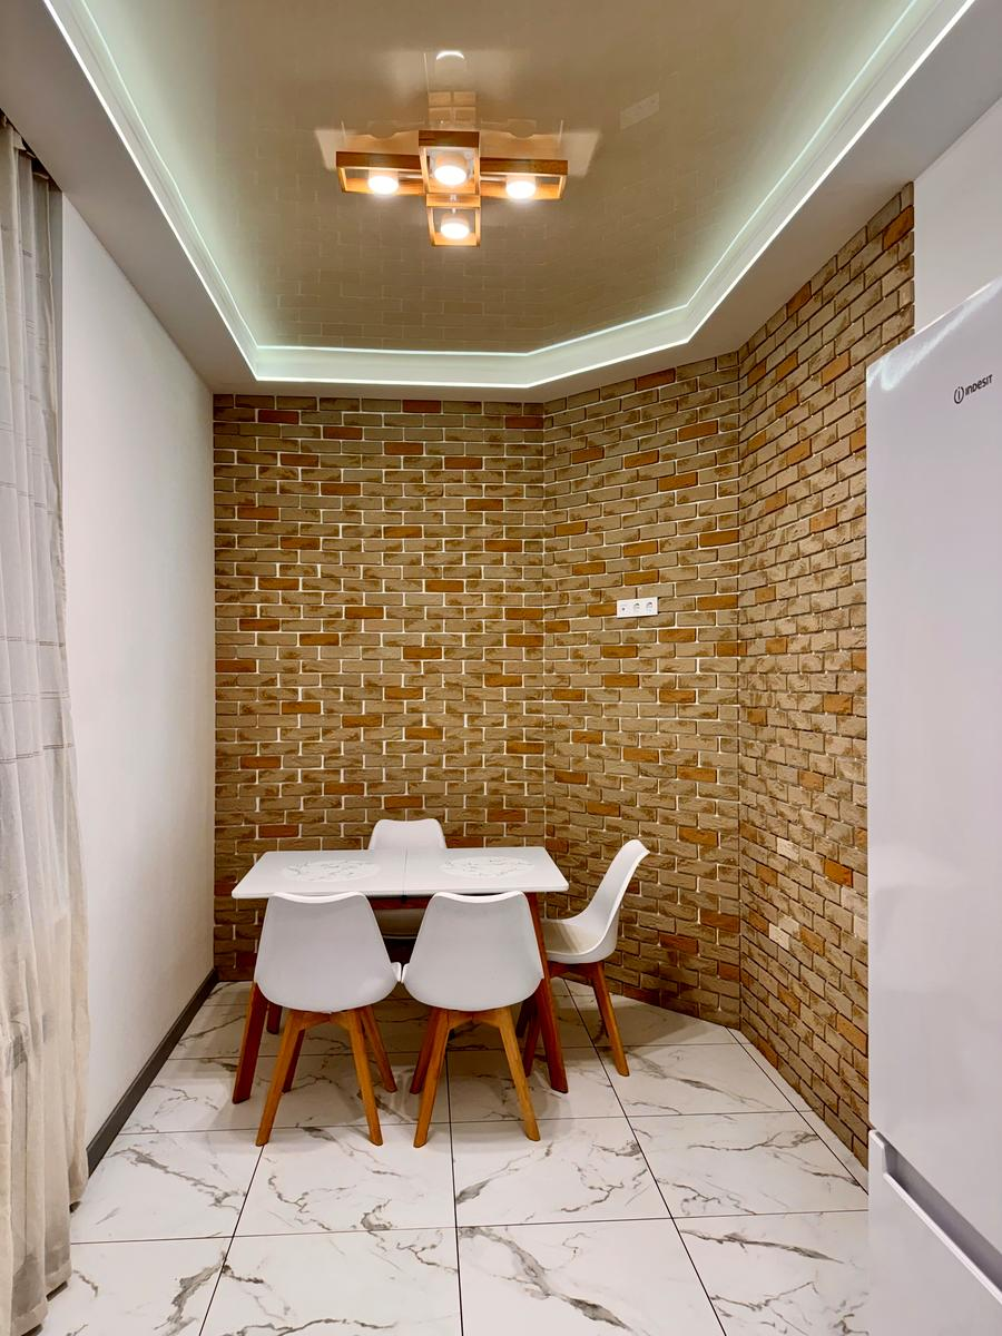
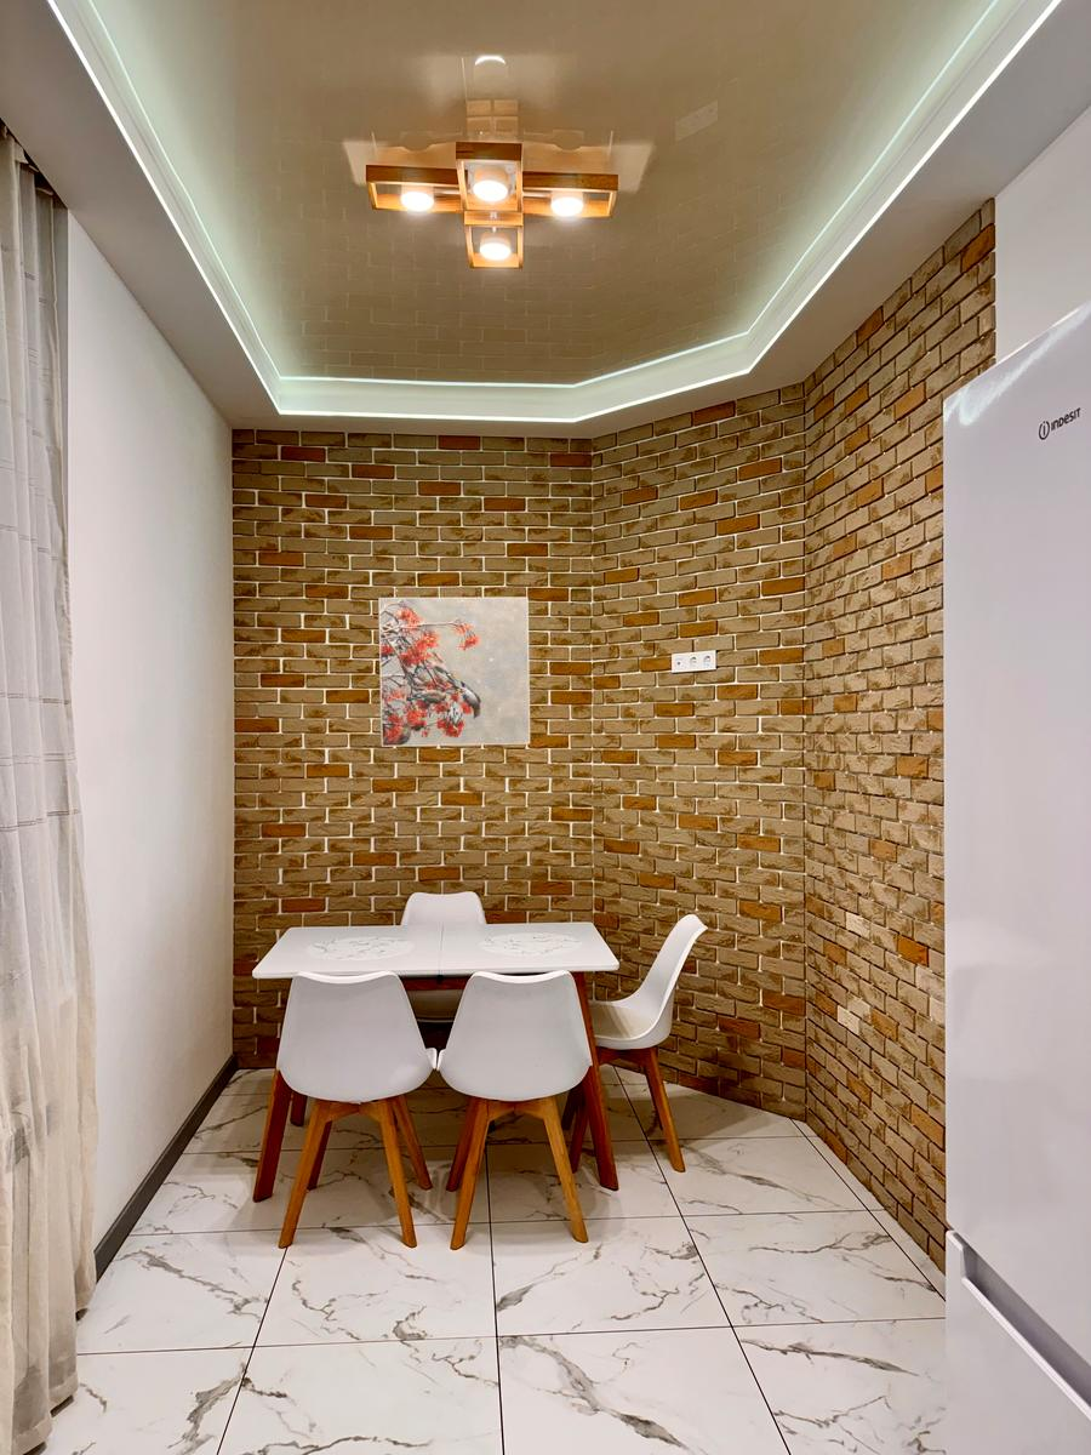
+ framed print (455, 671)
